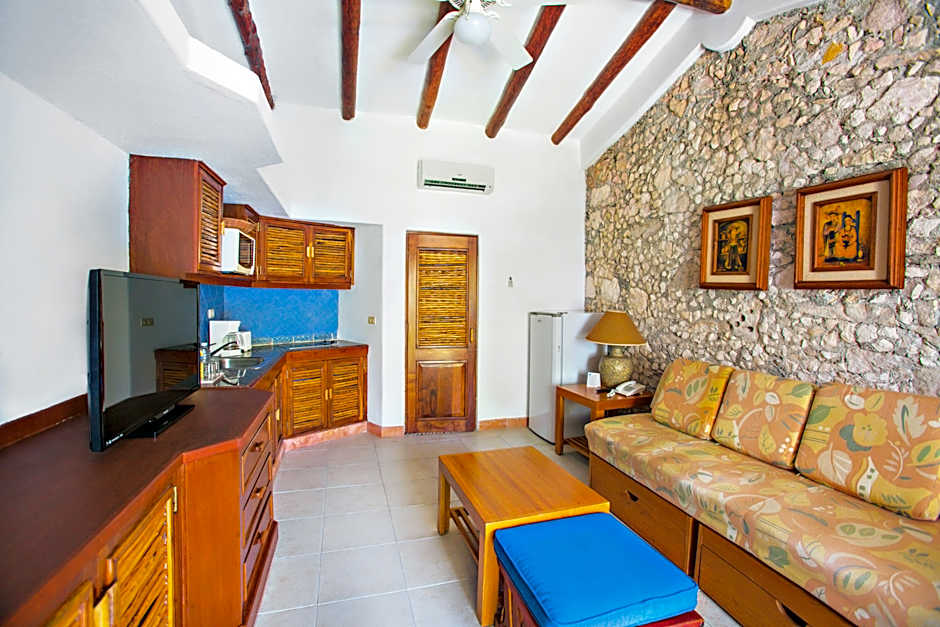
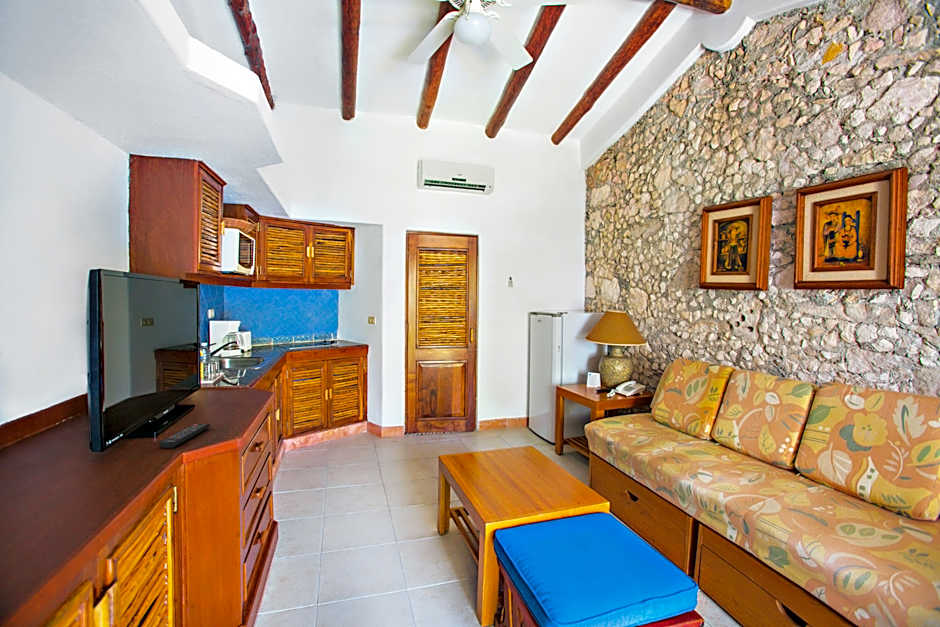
+ remote control (186, 434)
